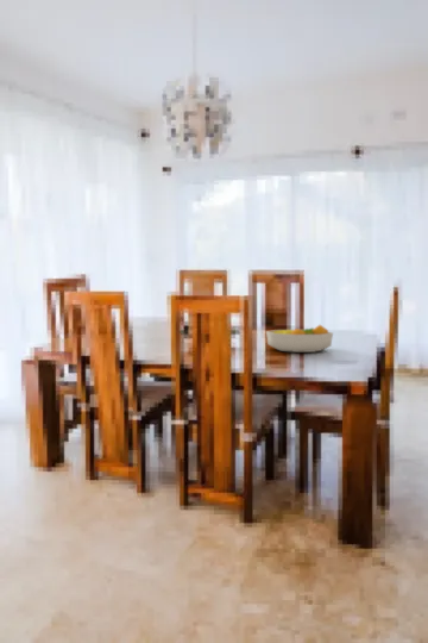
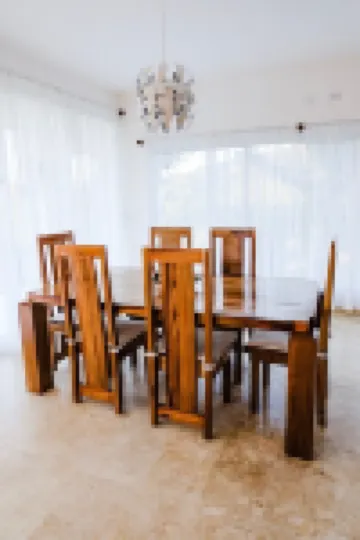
- fruit bowl (298, 336)
